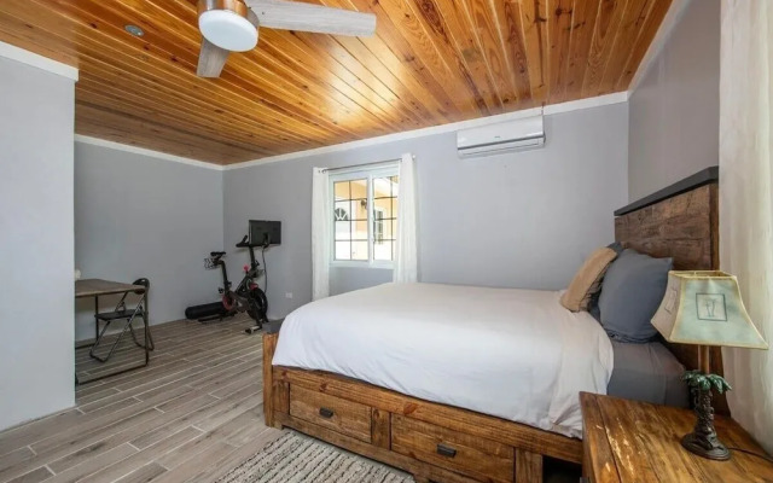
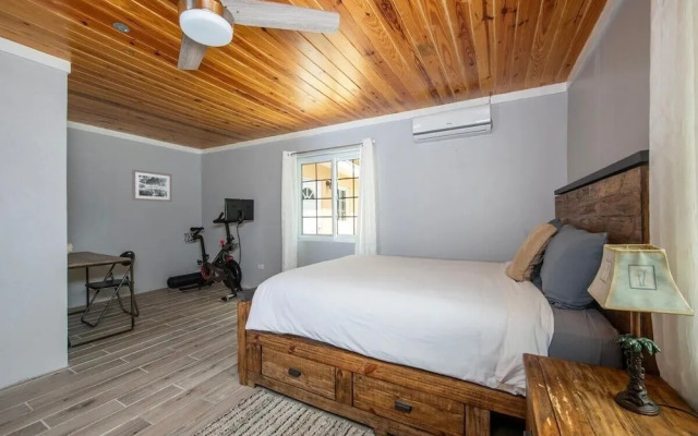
+ wall art (153, 186)
